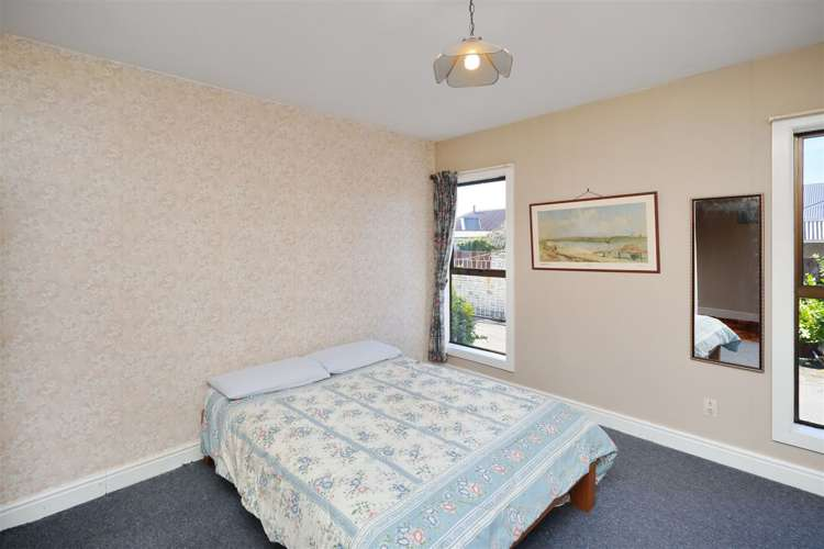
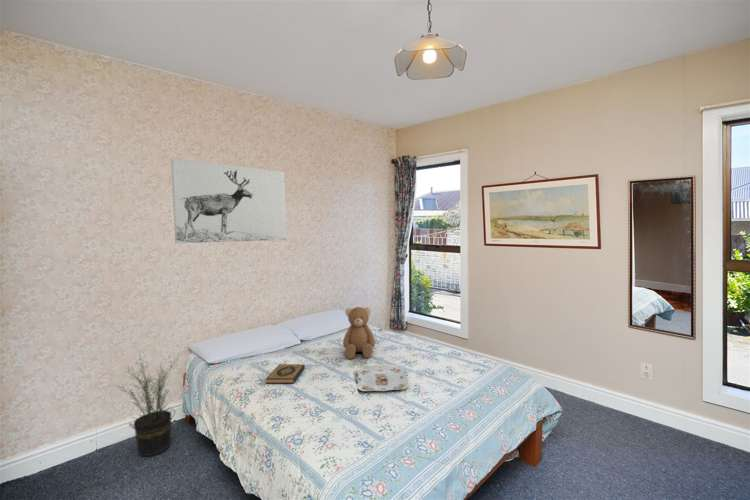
+ serving tray (381, 378)
+ teddy bear (358, 331)
+ hardback book (286, 373)
+ potted plant (149, 402)
+ wall art (235, 203)
